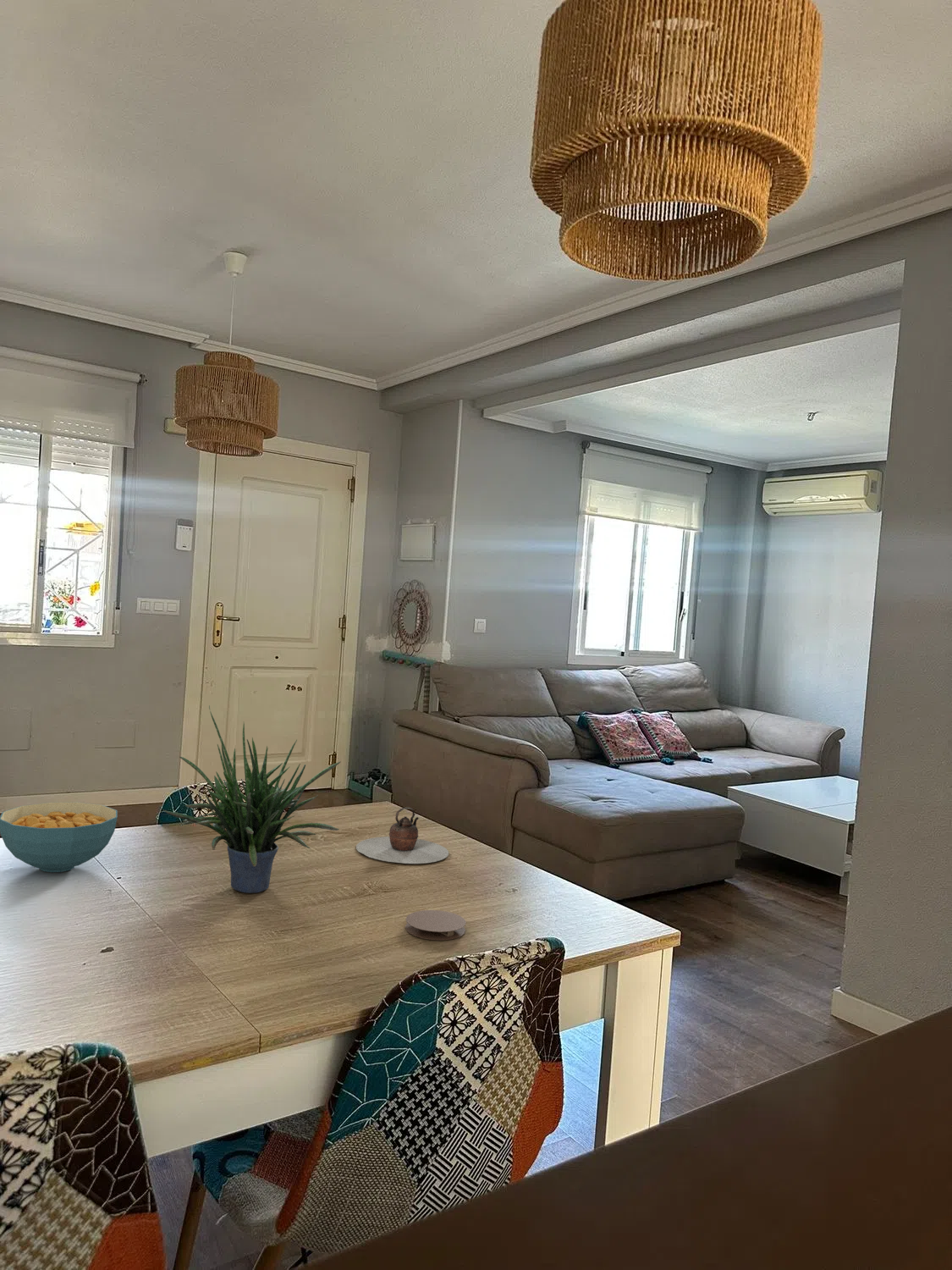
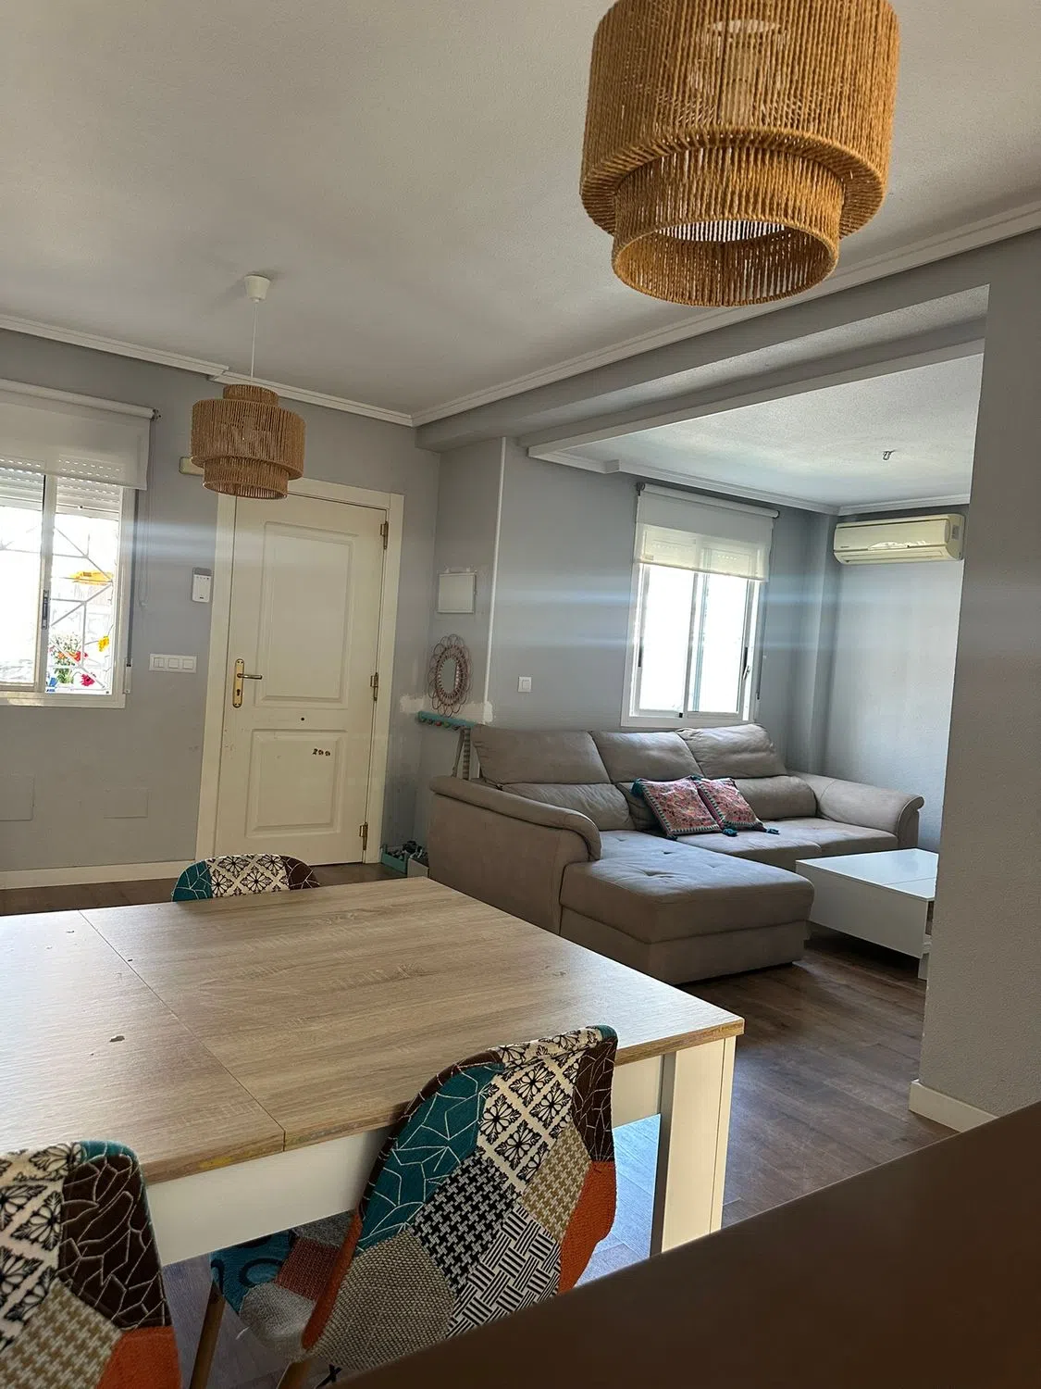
- teapot (404, 829)
- potted plant (258, 798)
- cereal bowl (58, 841)
- coaster (435, 925)
